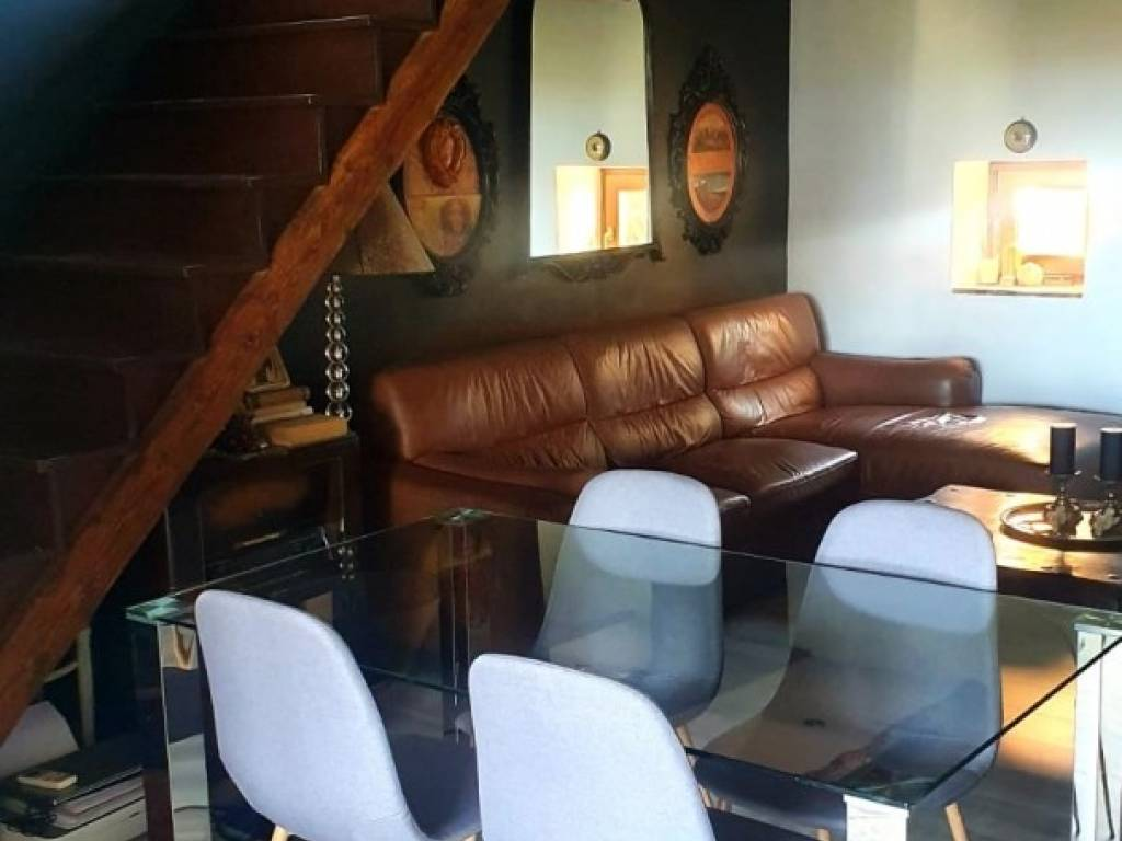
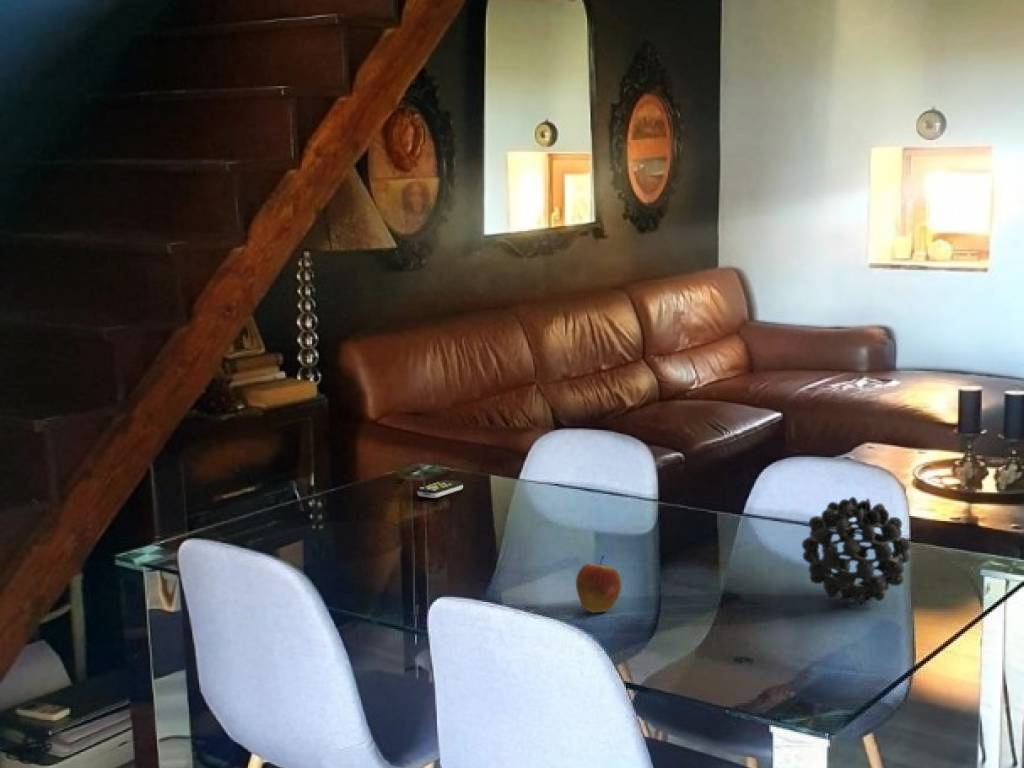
+ remote control (440, 488)
+ apple (598, 583)
+ decorative ball (855, 550)
